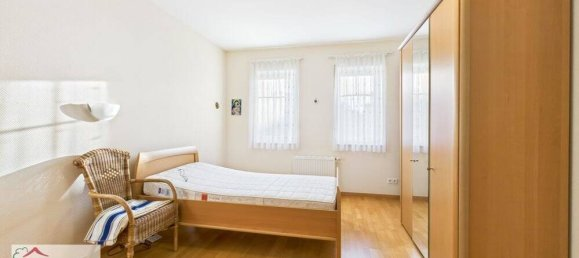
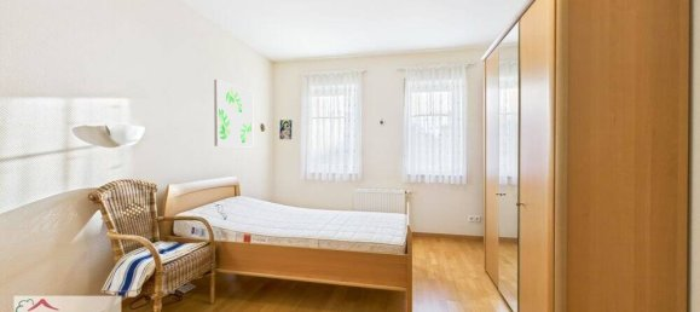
+ wall art (235, 116)
